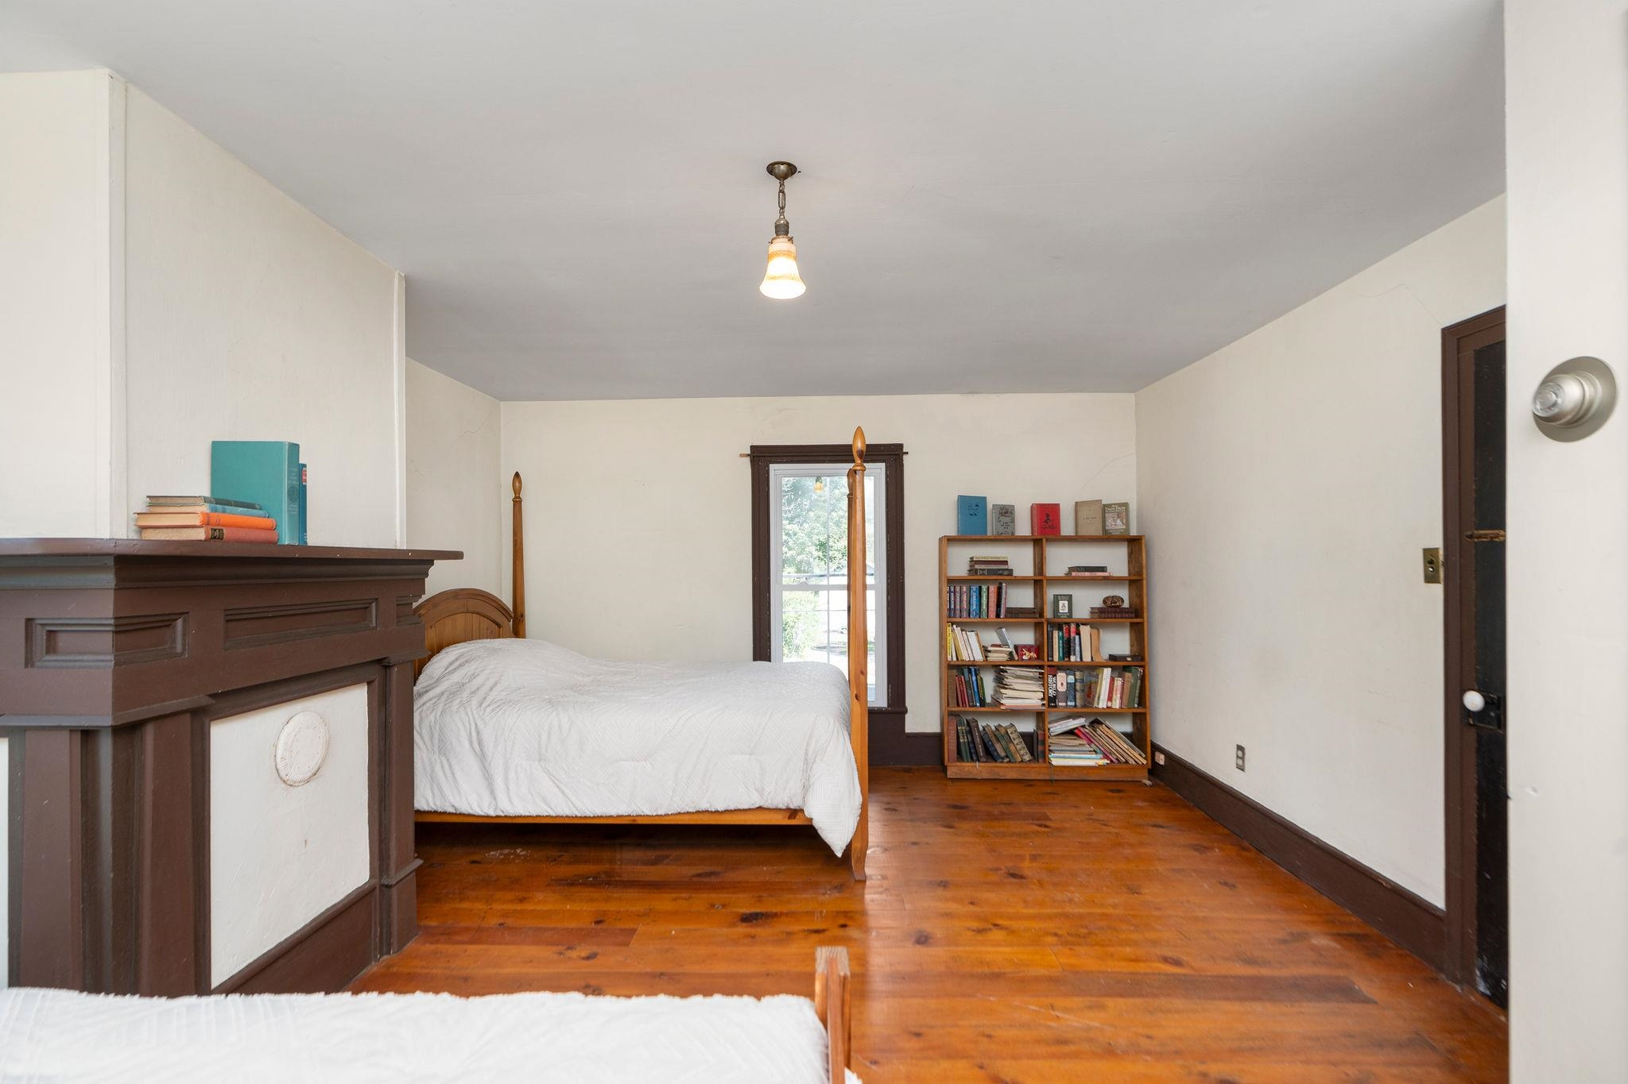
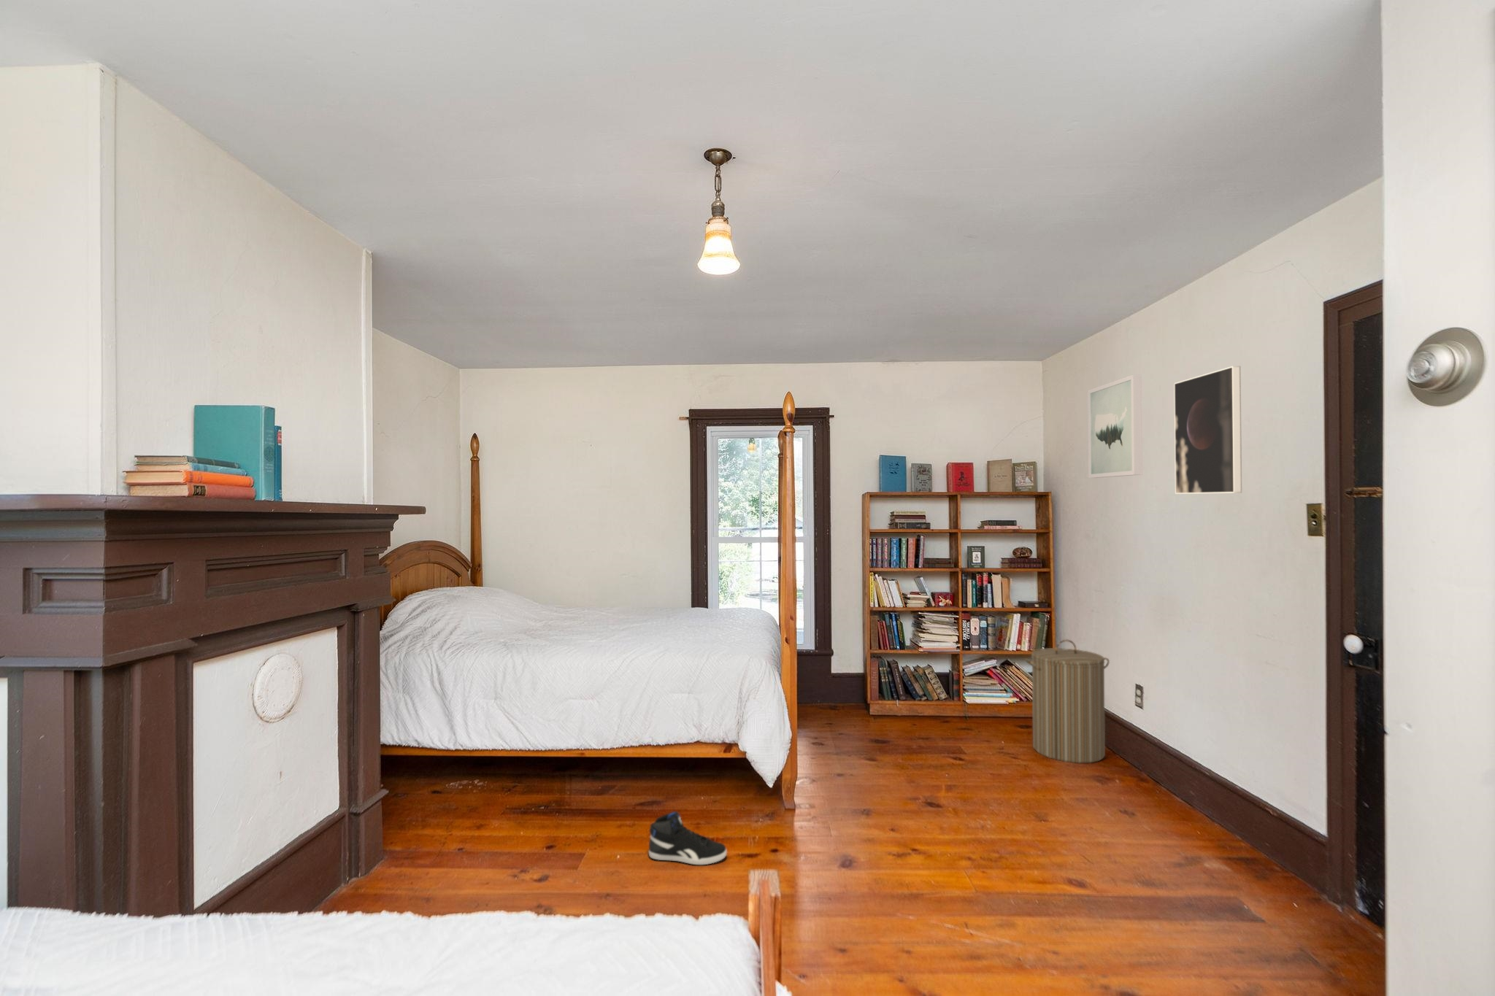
+ laundry hamper (1067, 696)
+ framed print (1205, 435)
+ wall art (1113, 430)
+ sneaker (687, 836)
